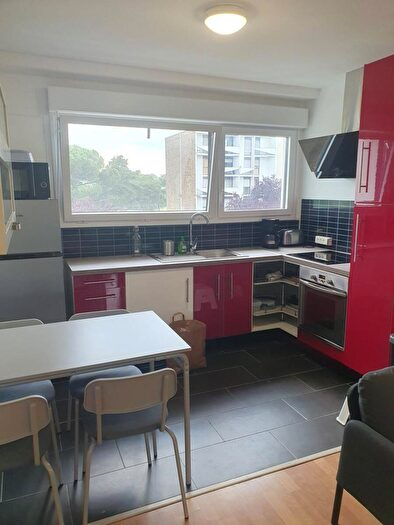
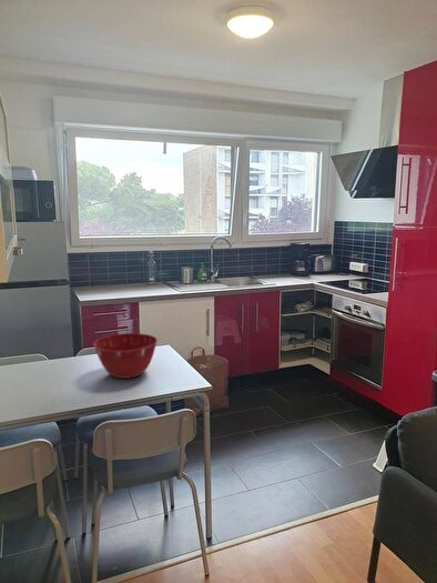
+ mixing bowl (125, 356)
